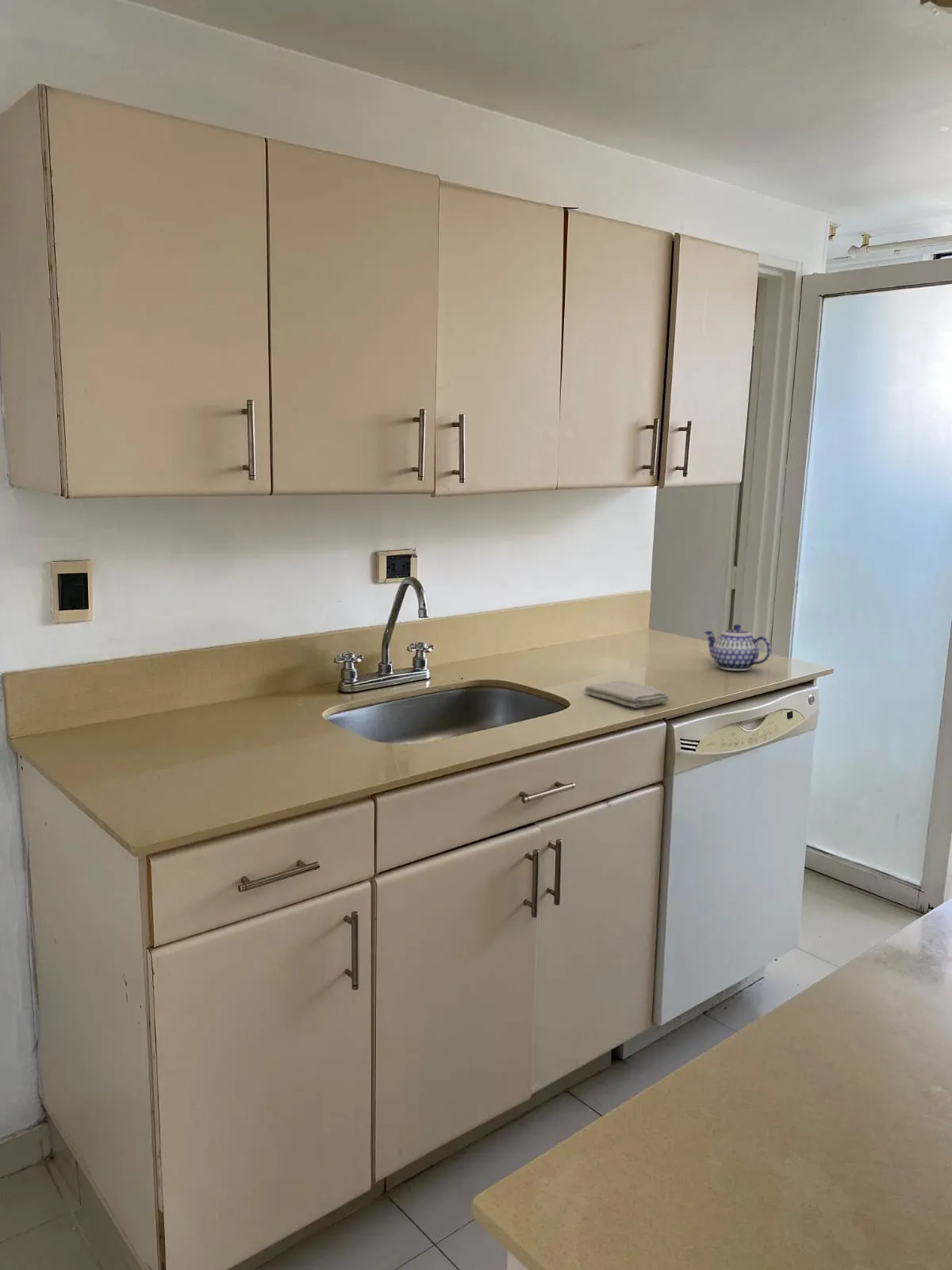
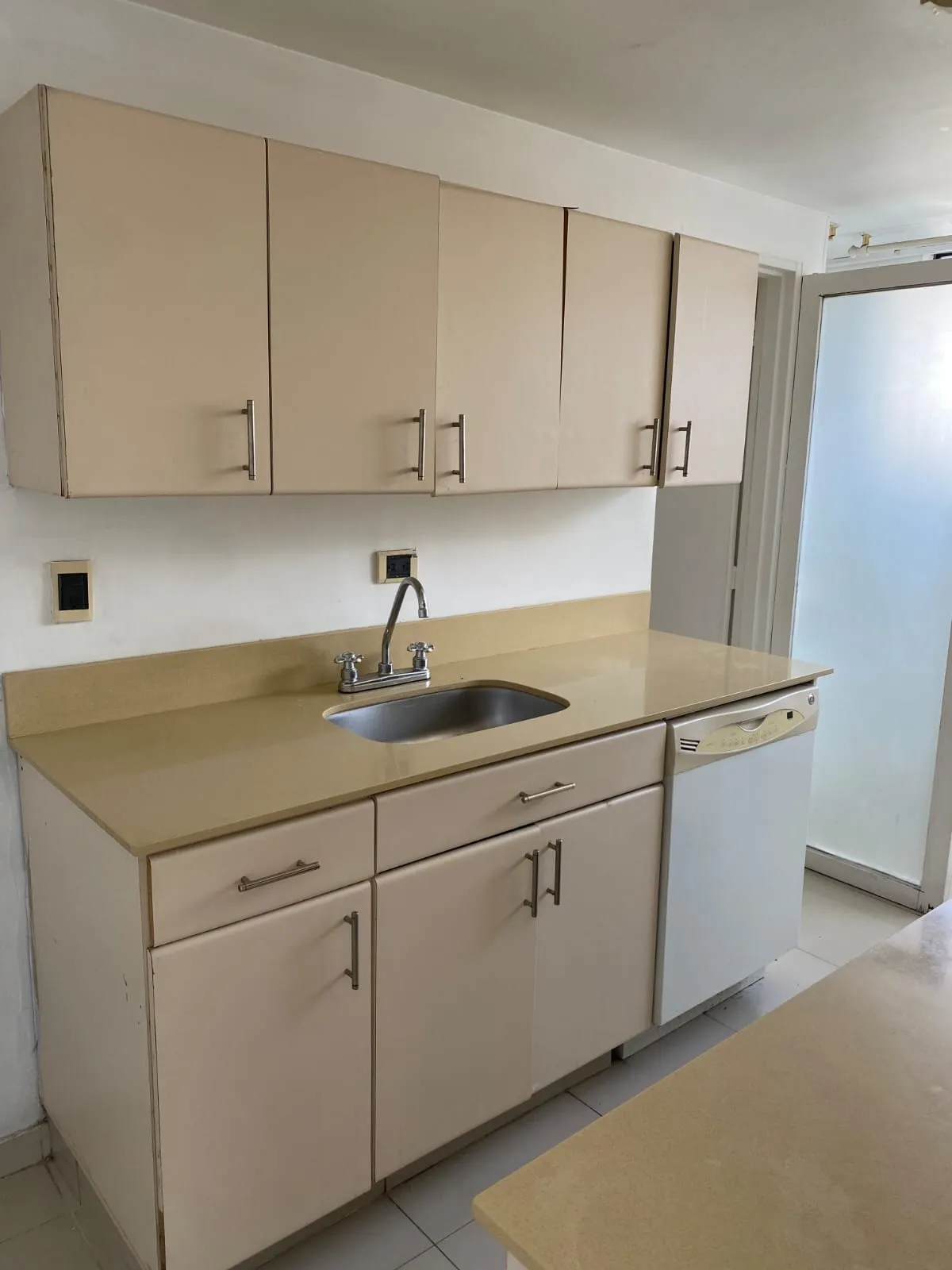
- teapot (735, 646)
- washcloth (627, 692)
